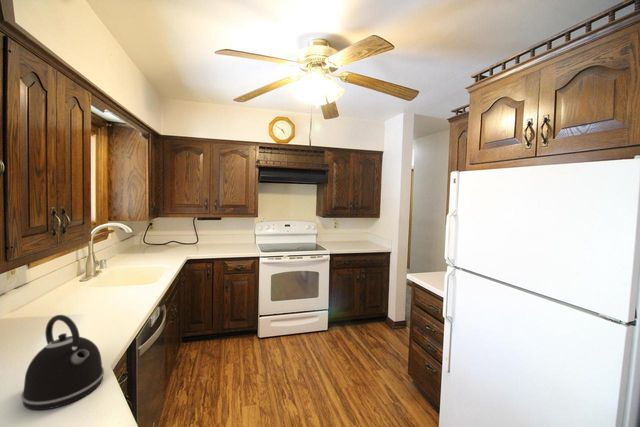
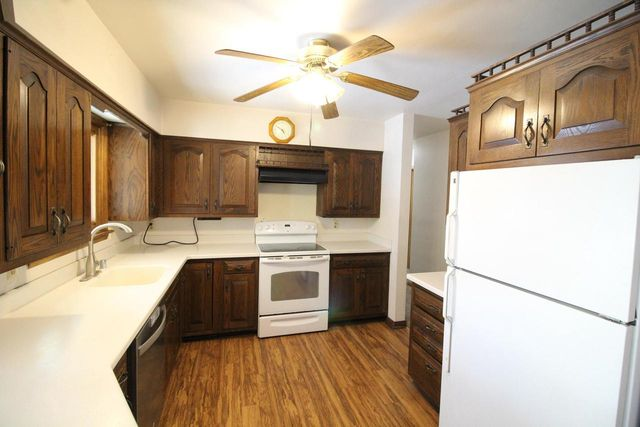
- kettle (64, 352)
